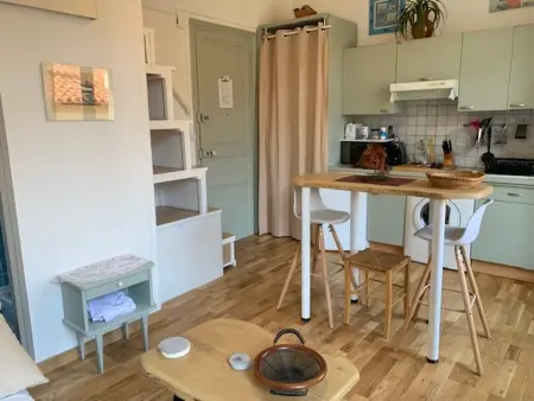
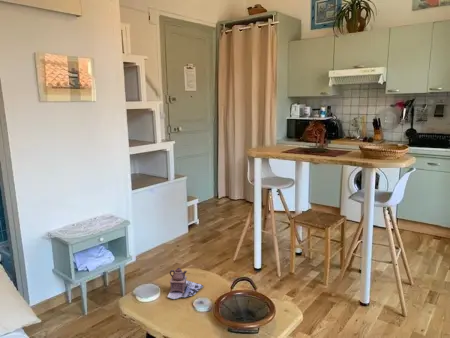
+ teapot (180, 279)
